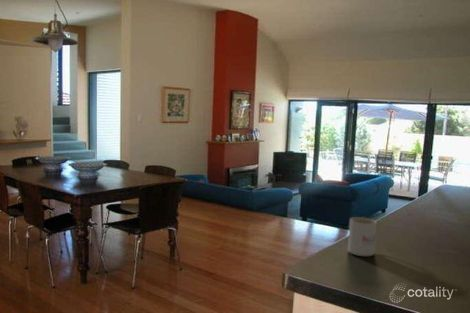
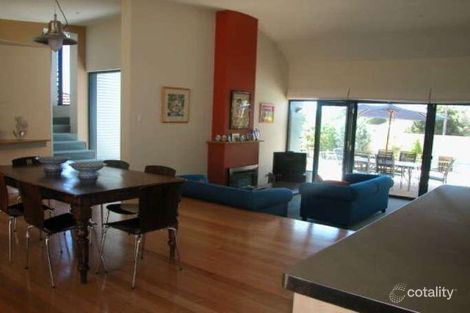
- mug (363, 235)
